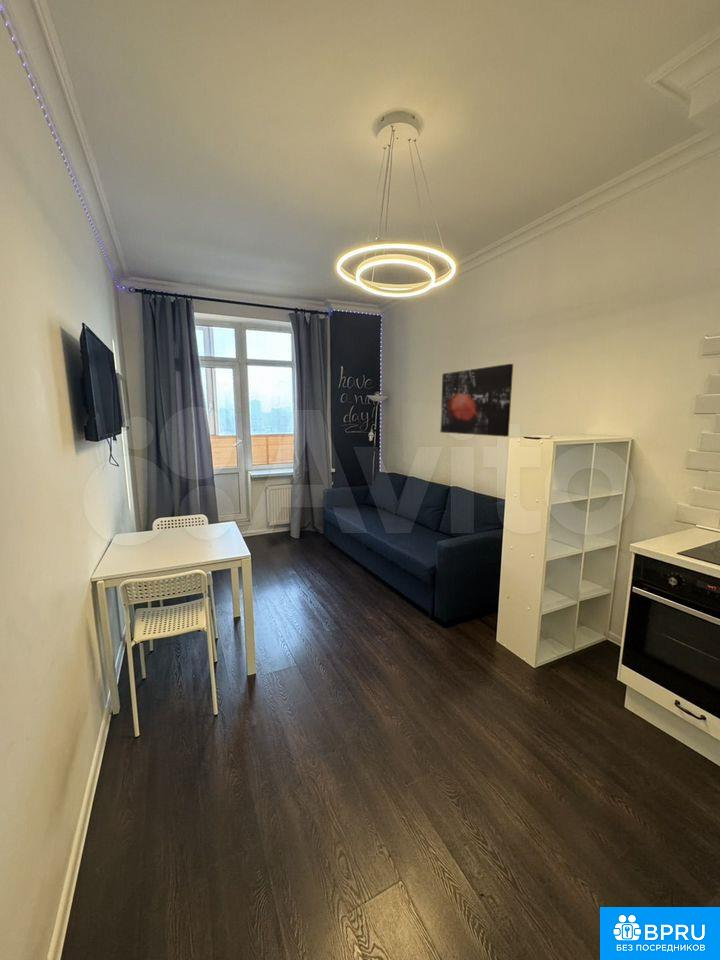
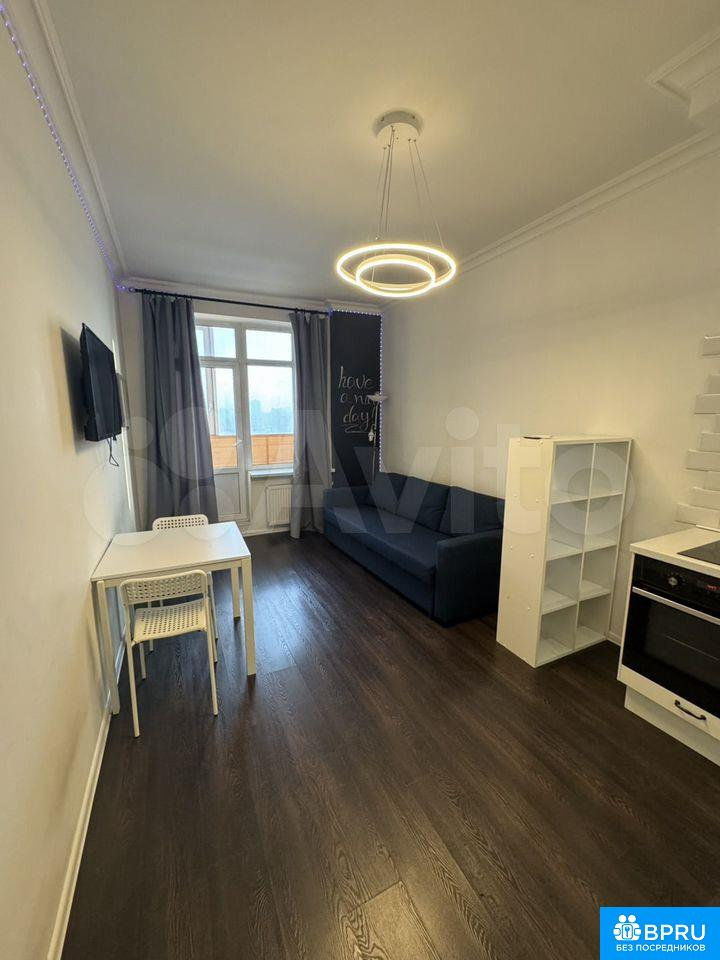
- wall art (472, 402)
